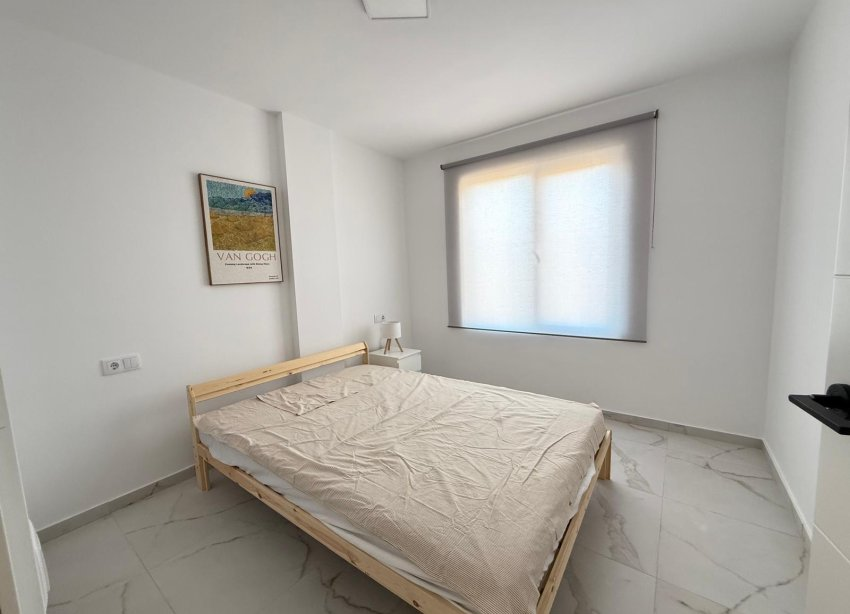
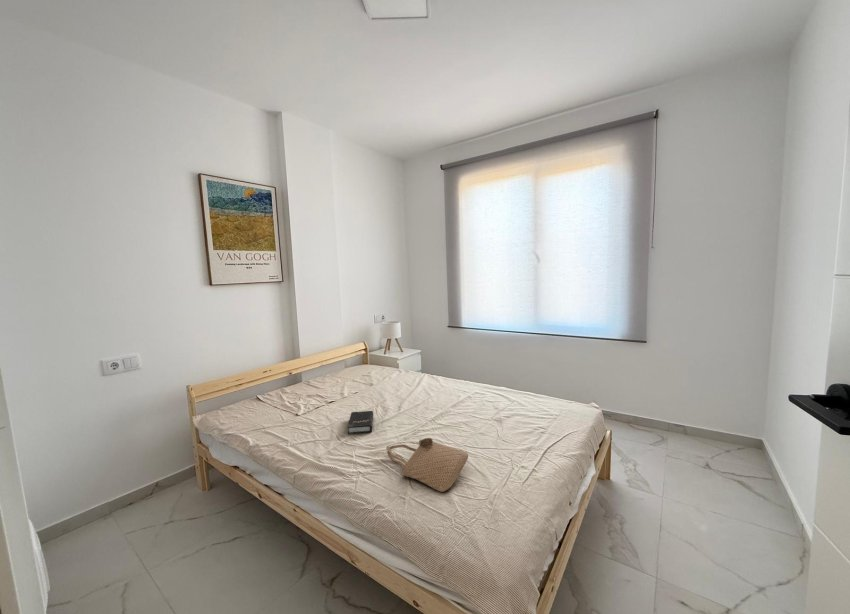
+ hardback book (361, 421)
+ tote bag (421, 453)
